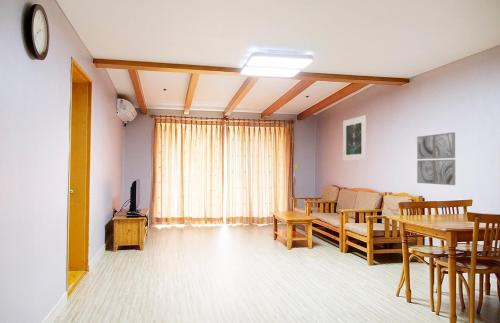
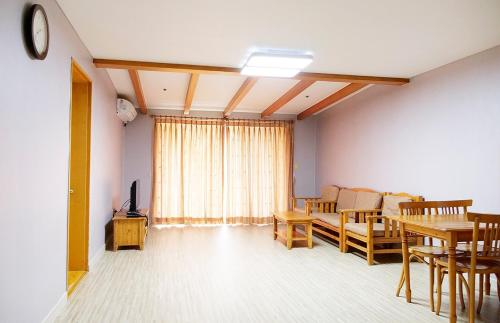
- wall art (434, 158)
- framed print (353, 139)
